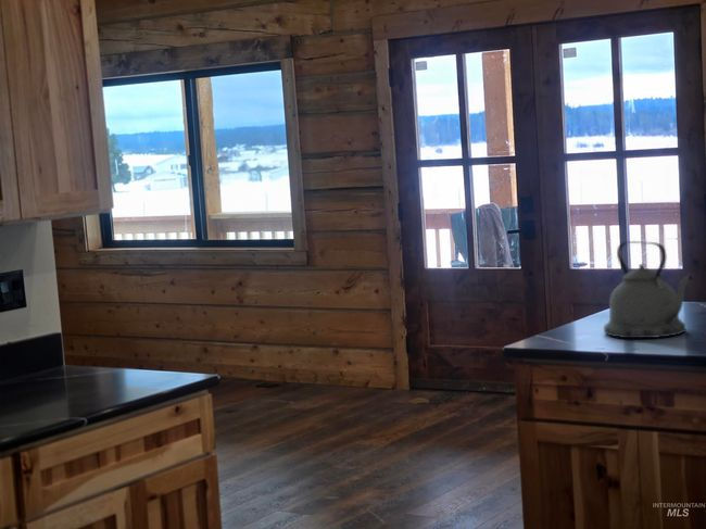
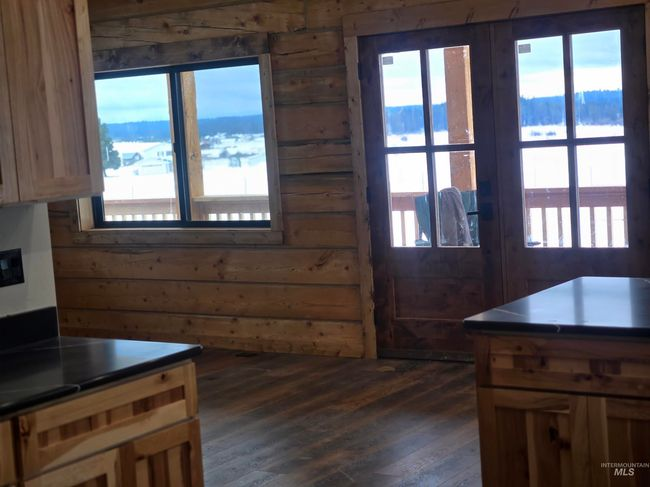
- kettle (647, 287)
